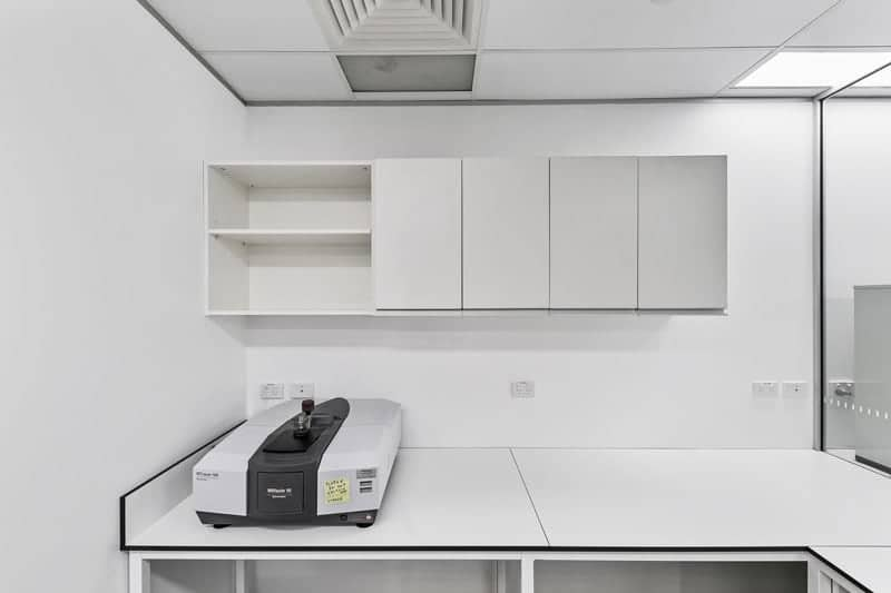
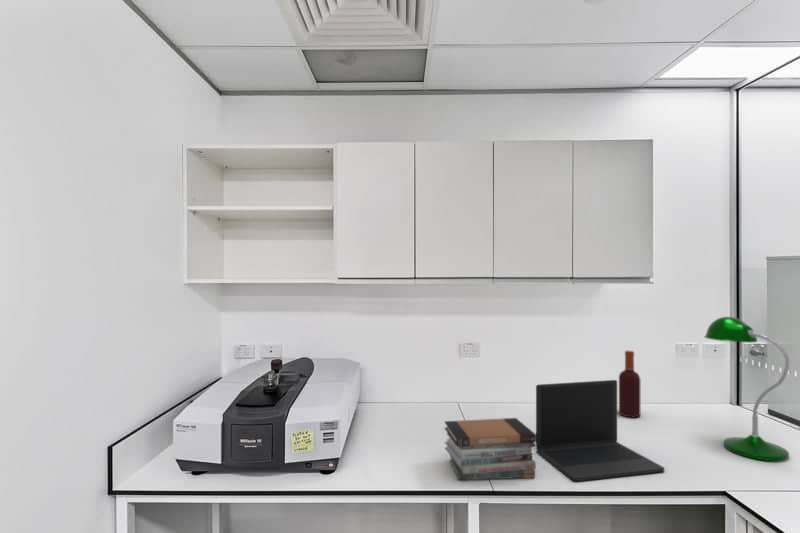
+ bottle (629, 383)
+ laptop (597, 425)
+ book stack (488, 448)
+ desk lamp (759, 396)
